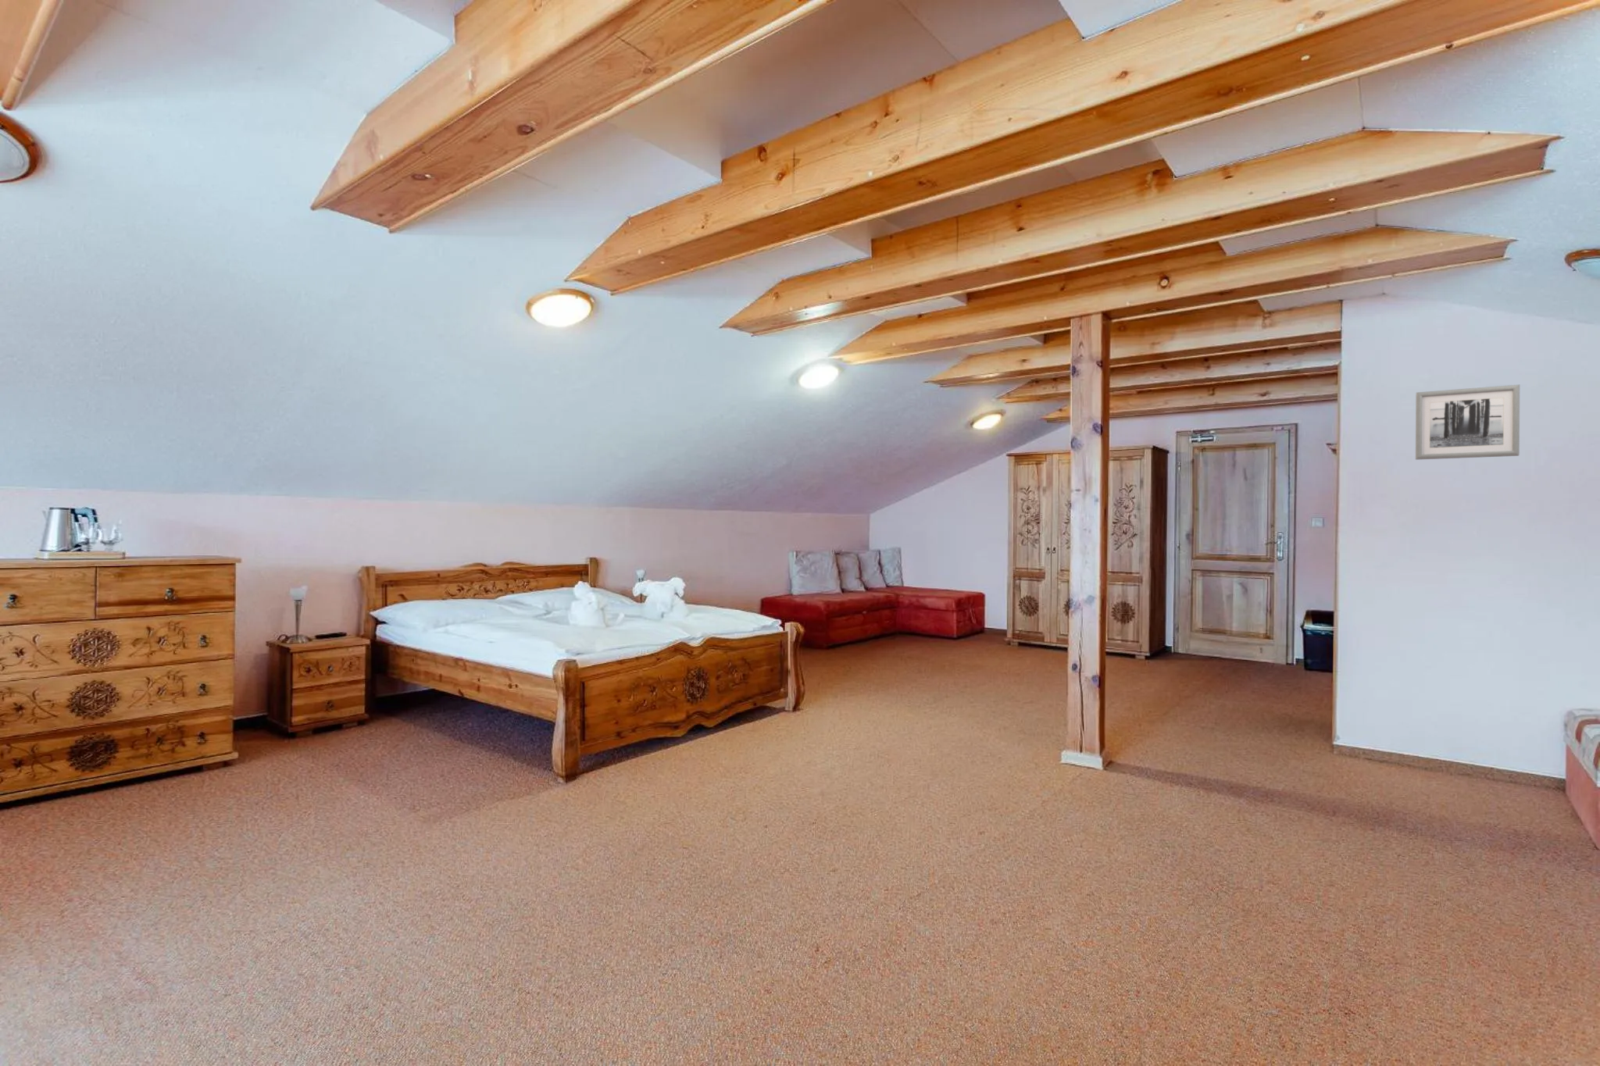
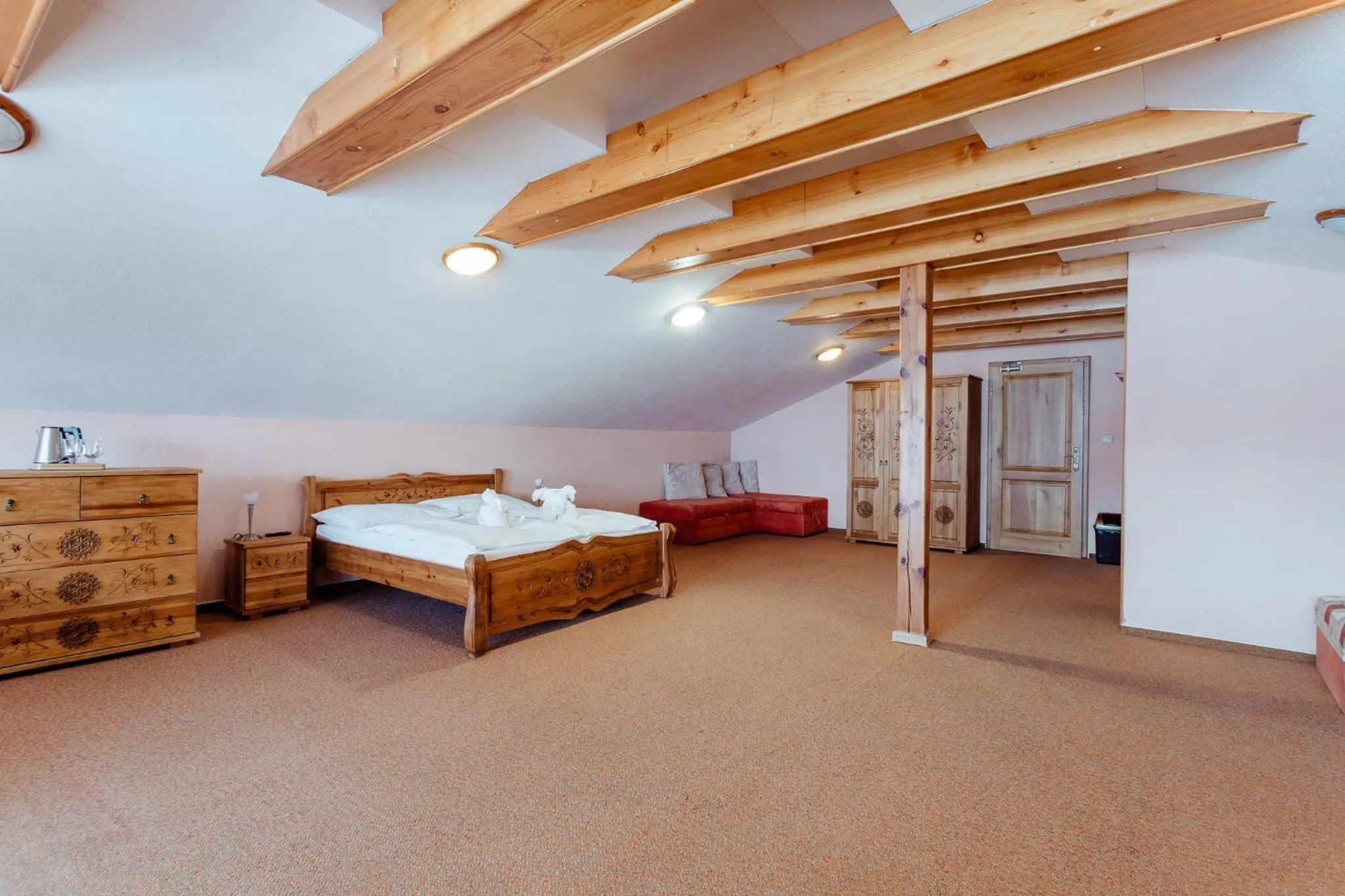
- wall art (1466, 424)
